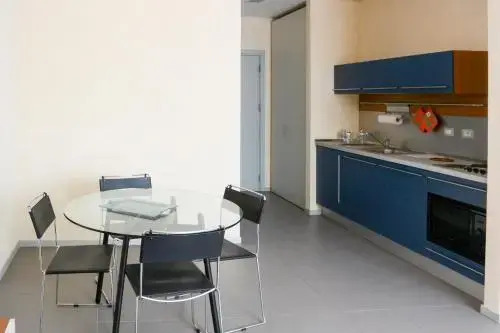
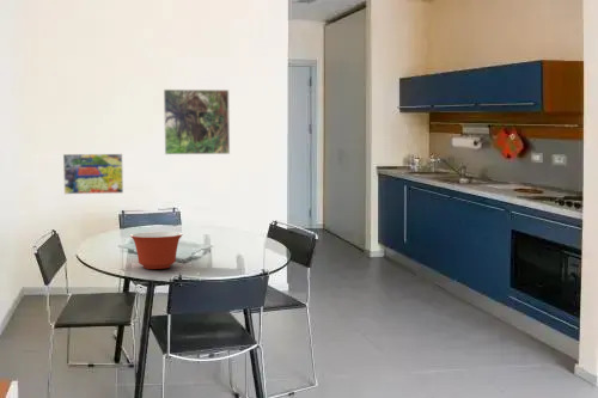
+ mixing bowl (157, 250)
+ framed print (196, 122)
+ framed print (93, 173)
